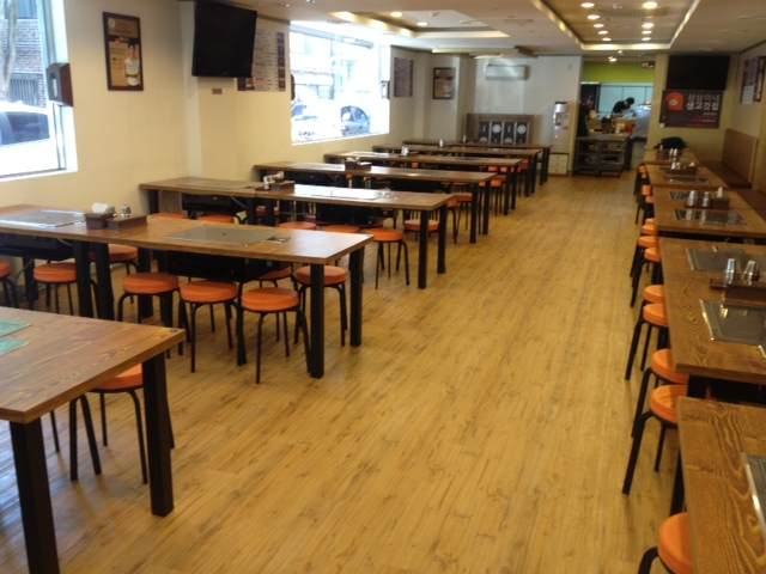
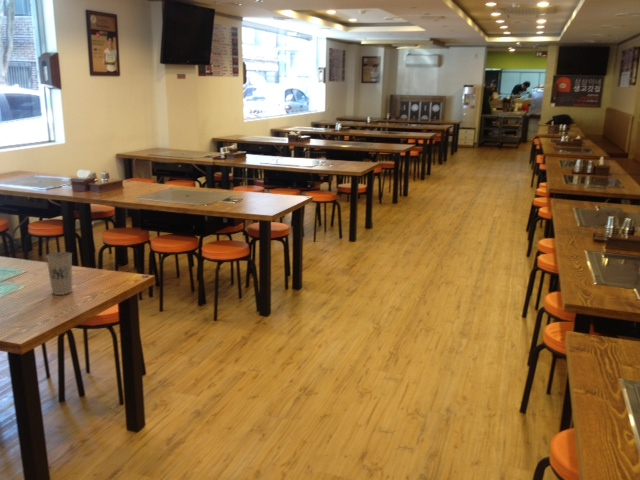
+ cup (60, 273)
